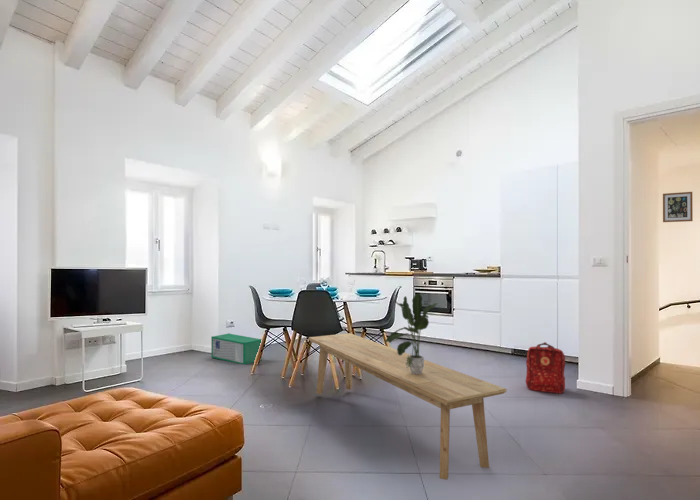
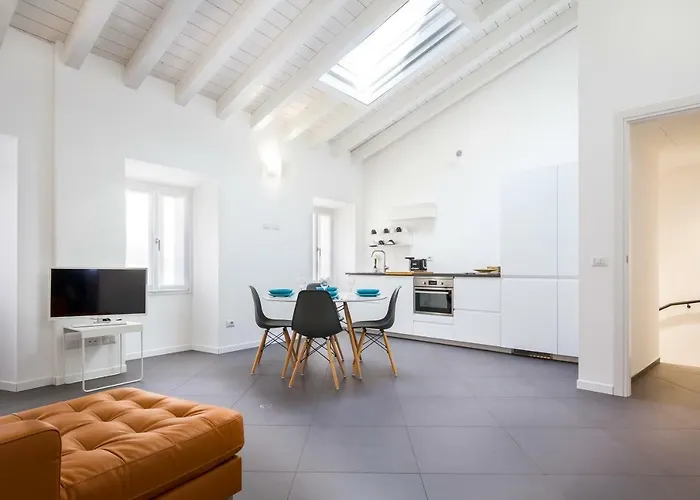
- bench (388, 382)
- wall art (677, 207)
- potted plant (411, 332)
- storage bin (236, 348)
- backpack (544, 365)
